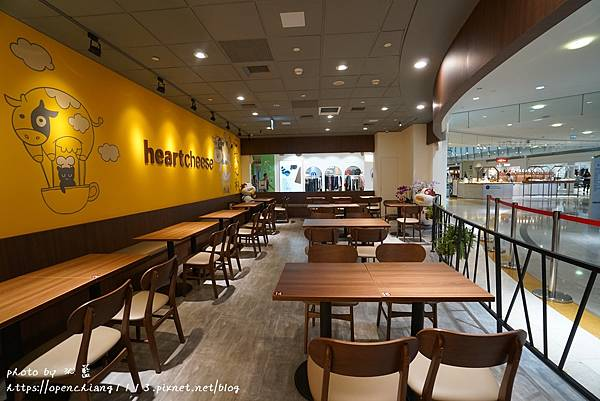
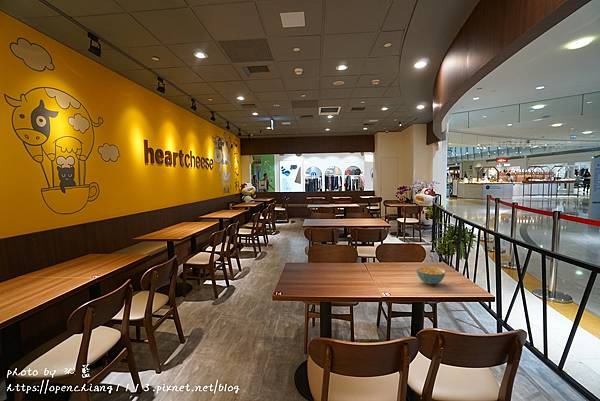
+ cereal bowl (430, 276)
